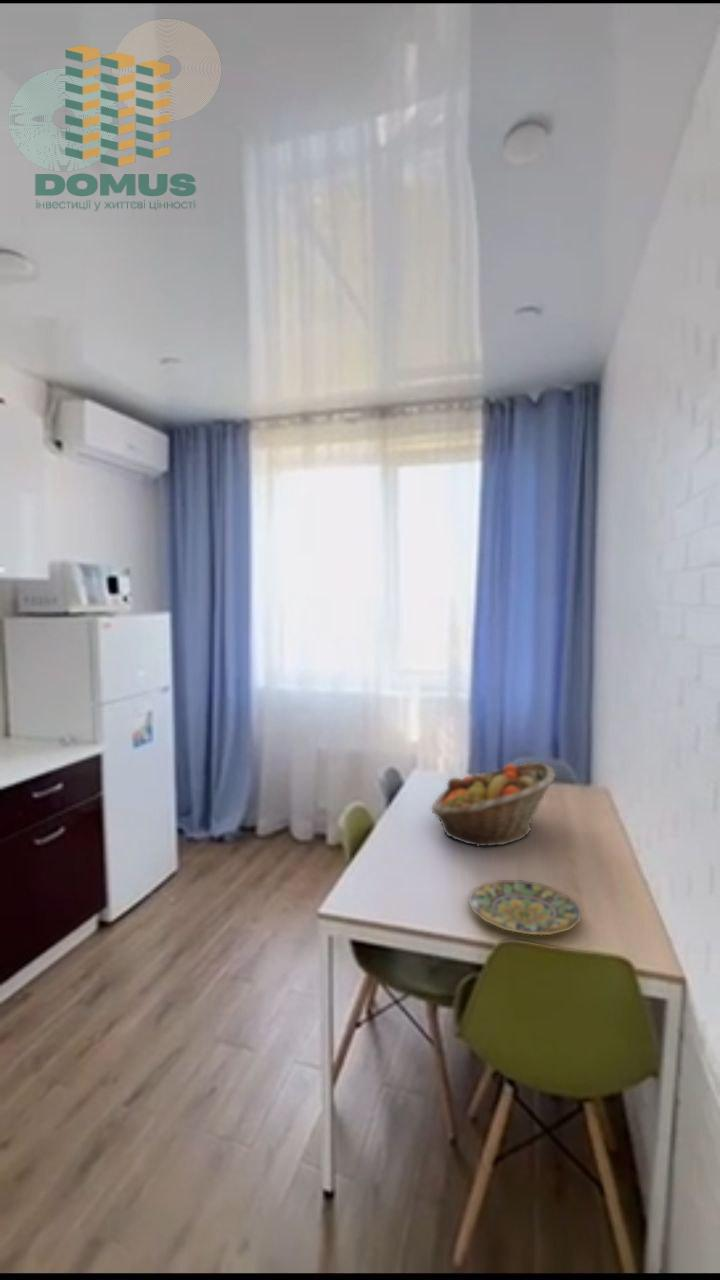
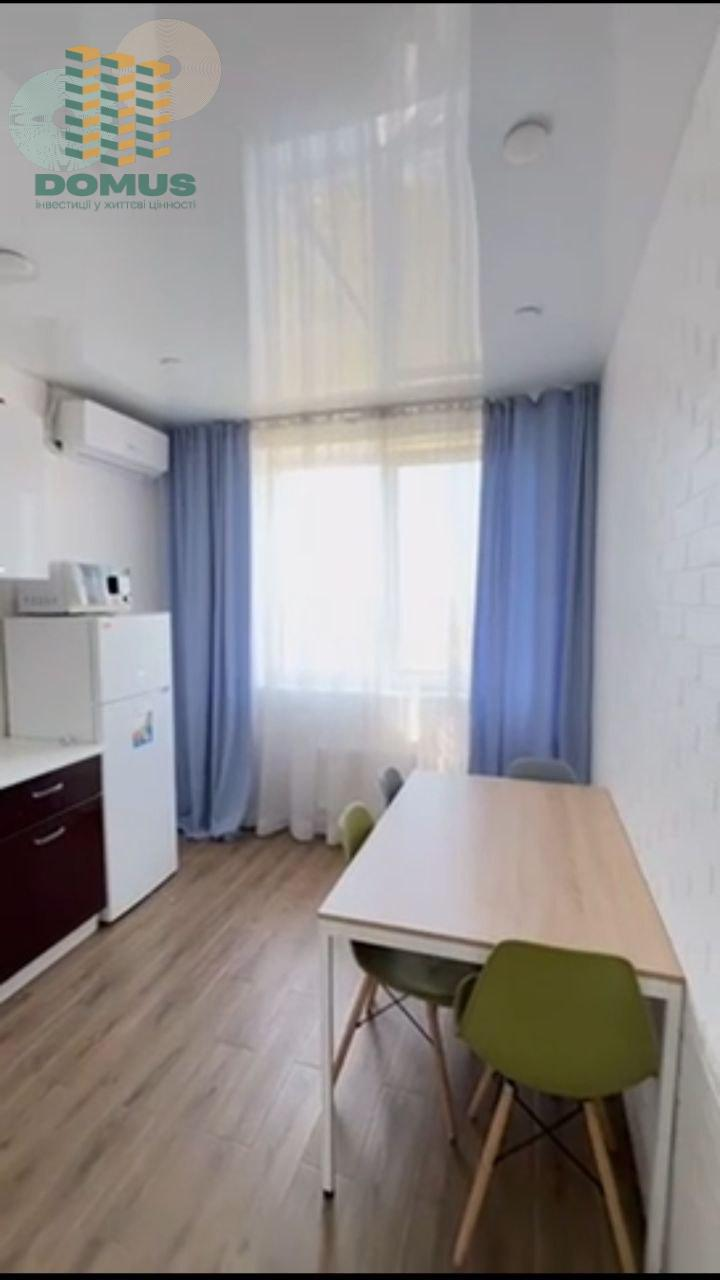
- plate (523, 909)
- fruit basket (493, 798)
